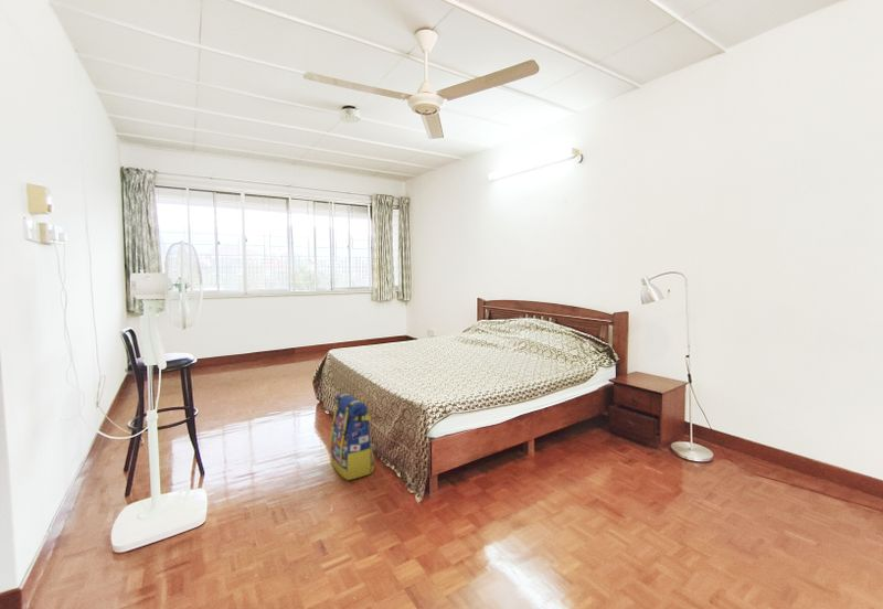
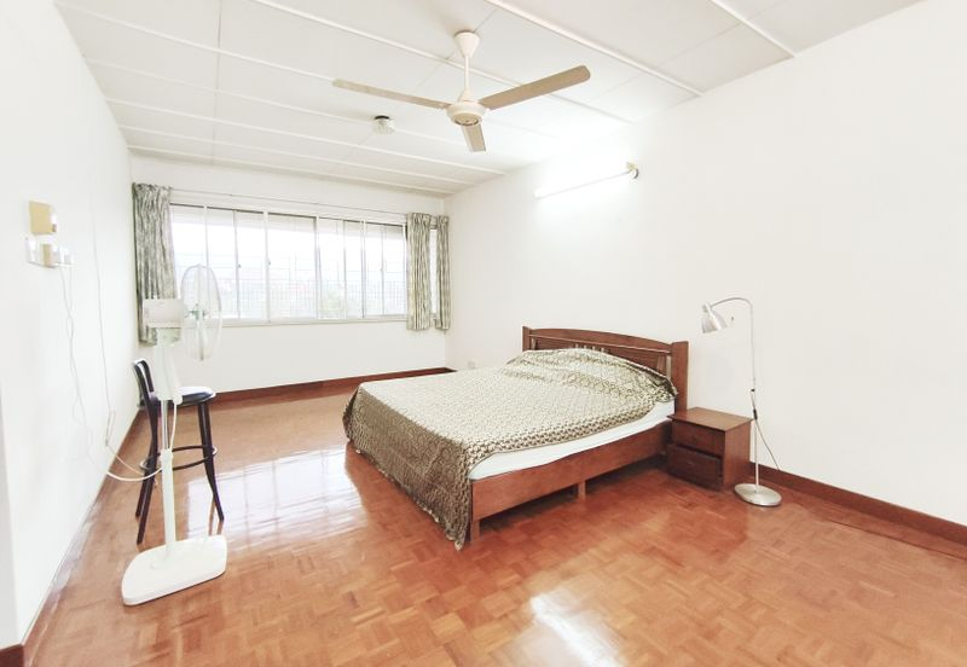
- backpack (352, 432)
